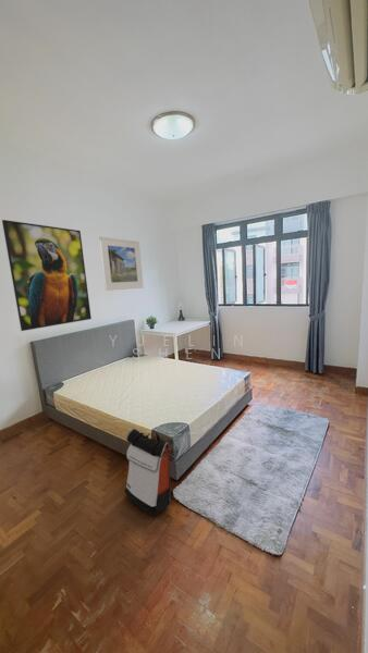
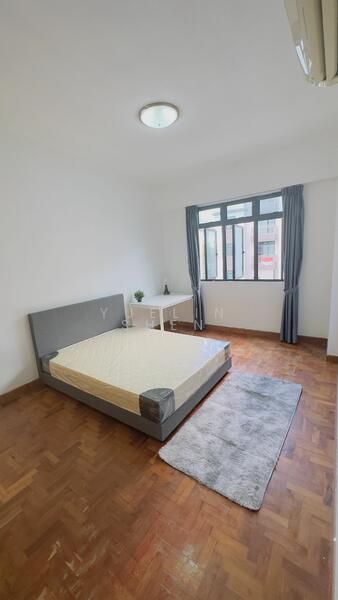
- backpack (147, 468)
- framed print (52, 276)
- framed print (123, 264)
